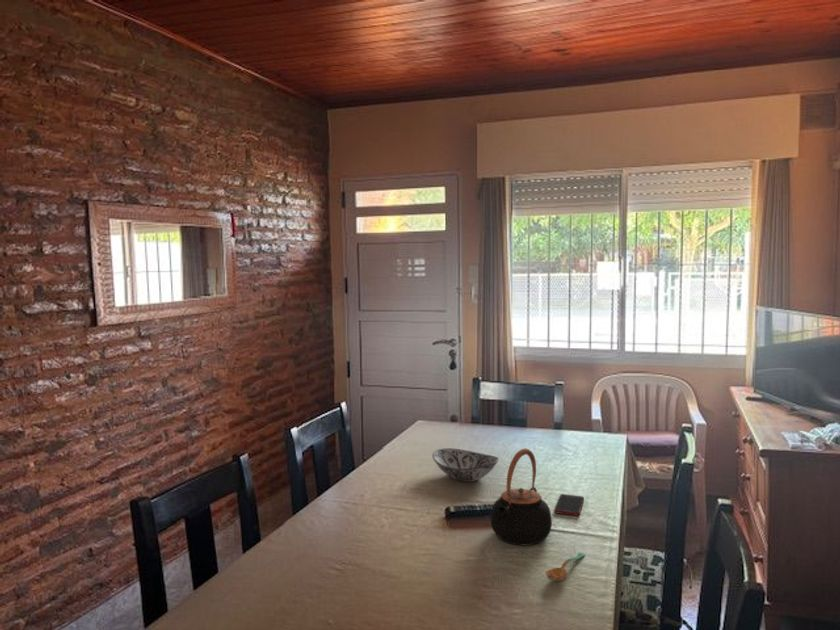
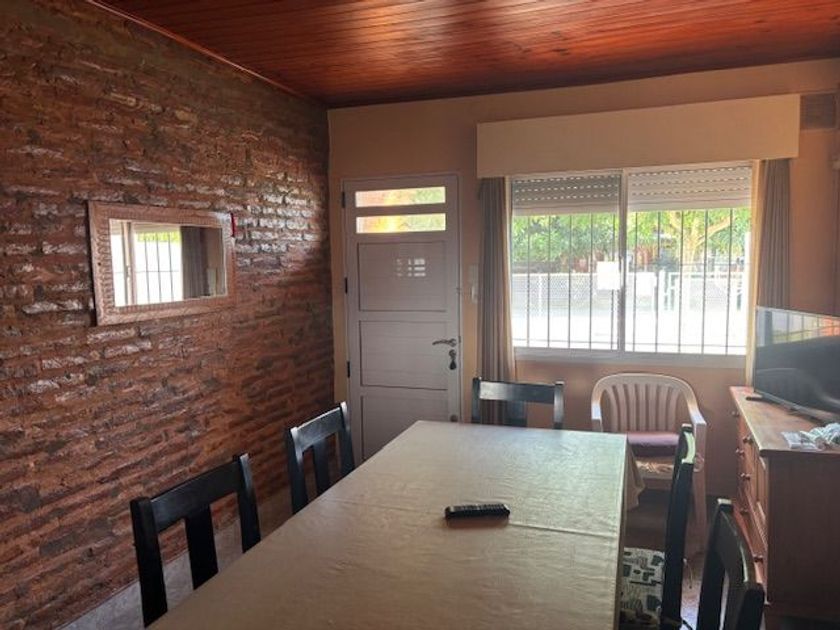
- cell phone (569, 504)
- soupspoon (566, 564)
- teapot (518, 494)
- decorative bowl (465, 466)
